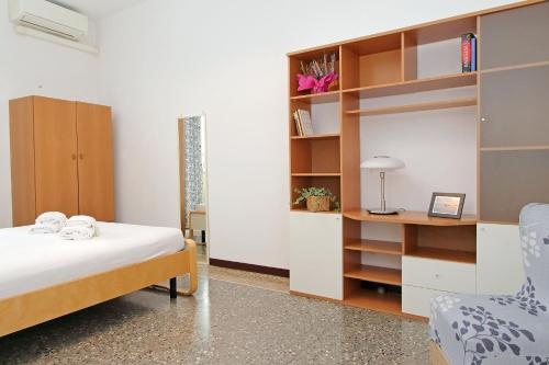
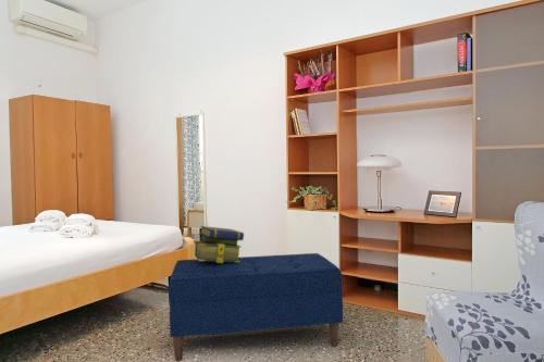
+ stack of books (218, 245)
+ bench (255, 301)
